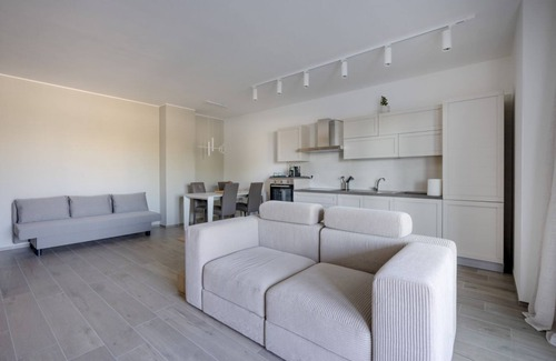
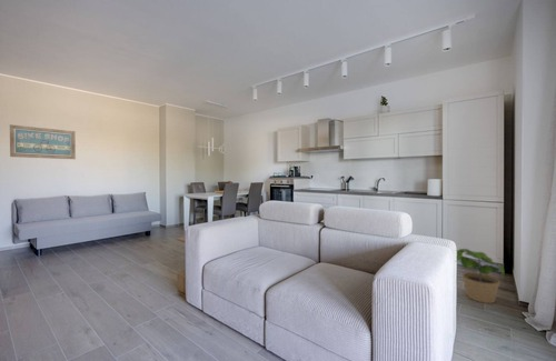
+ wall art (44, 142)
+ potted plant (468, 273)
